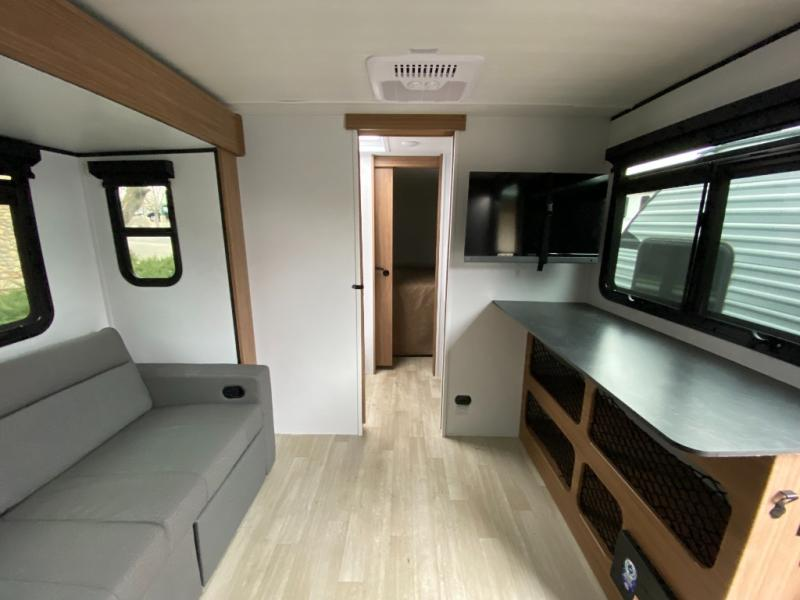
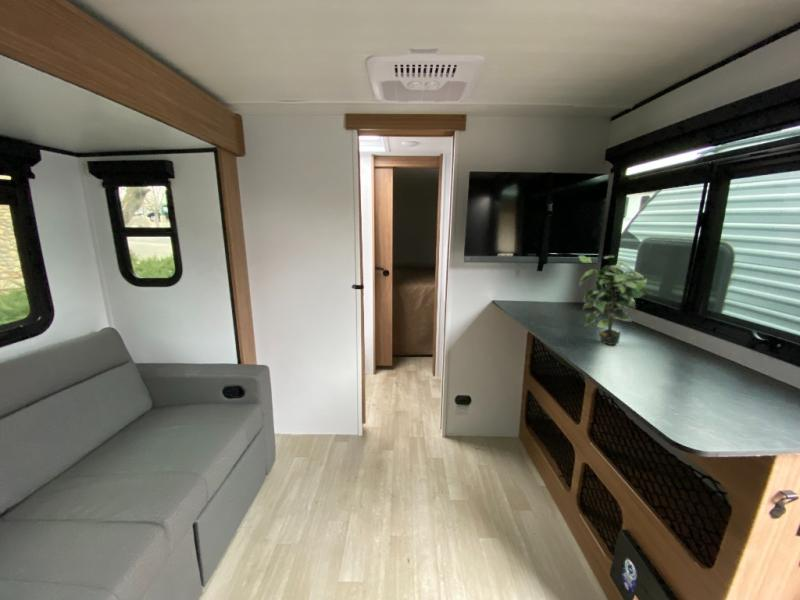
+ potted plant (609, 302)
